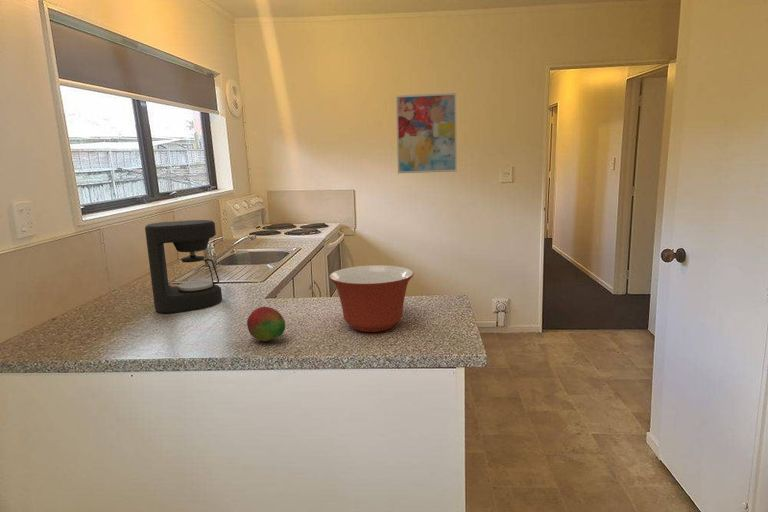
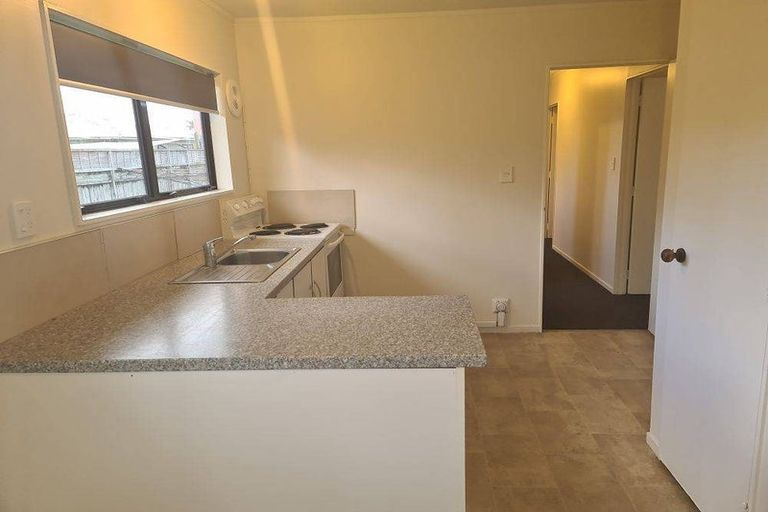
- coffee maker (184, 261)
- fruit (266, 324)
- mixing bowl (372, 299)
- wall art (426, 134)
